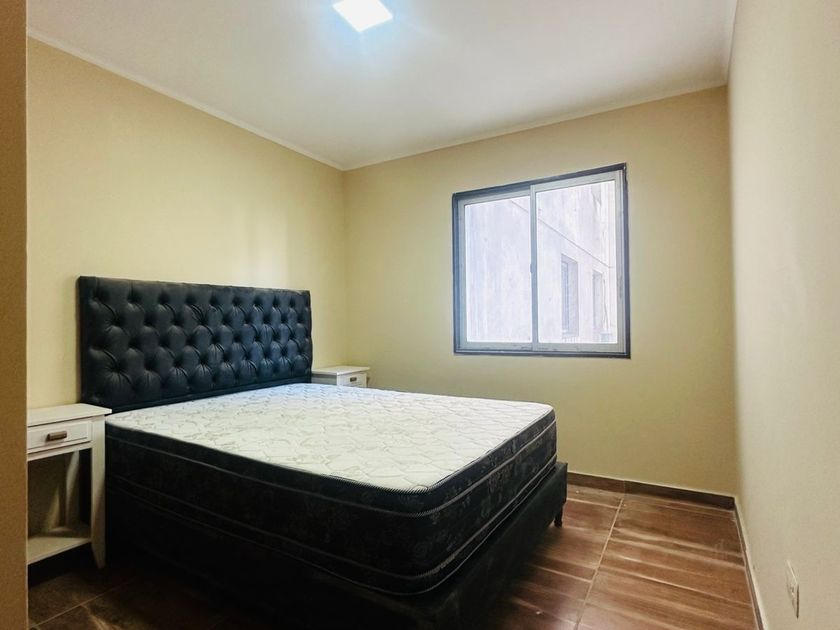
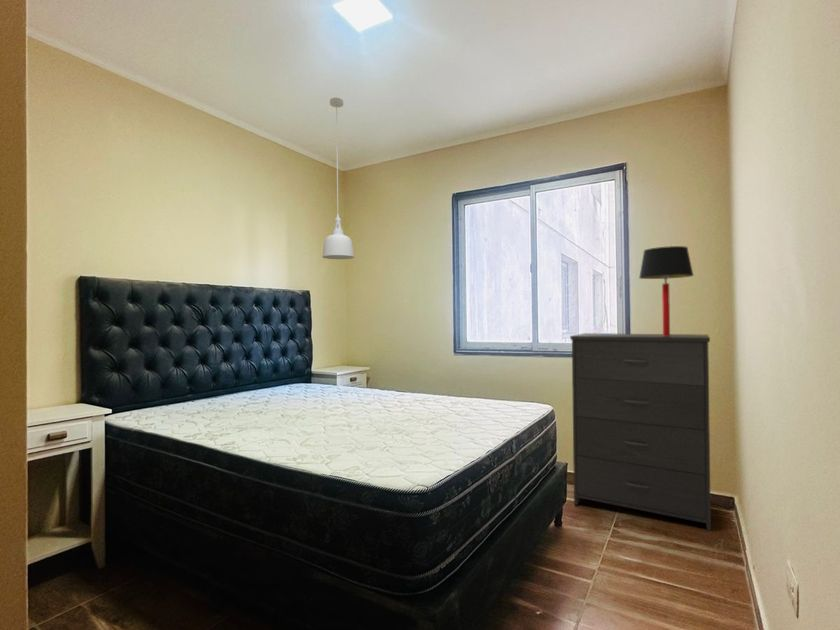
+ dresser (639, 420)
+ table lamp (665, 292)
+ pendant light (337, 178)
